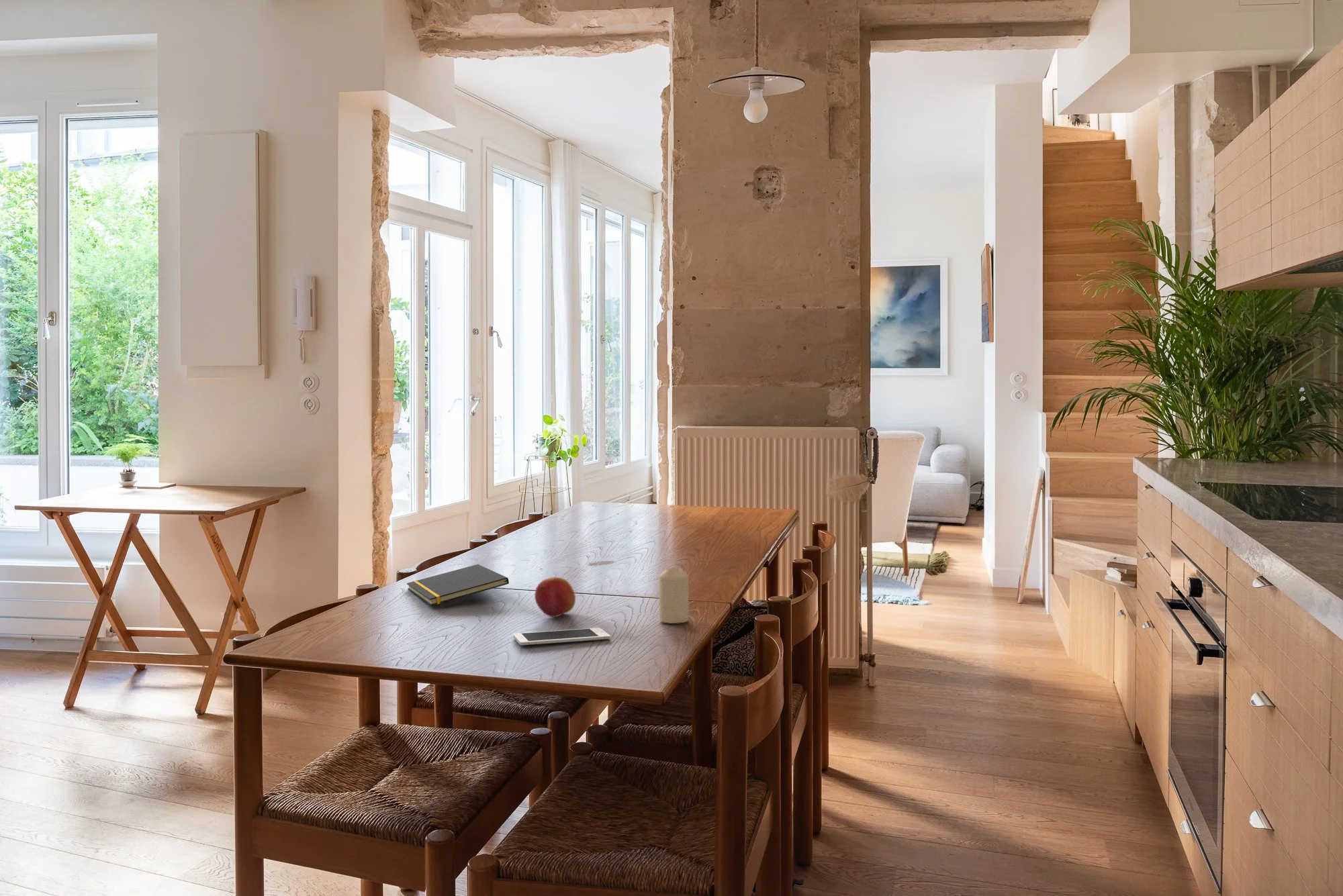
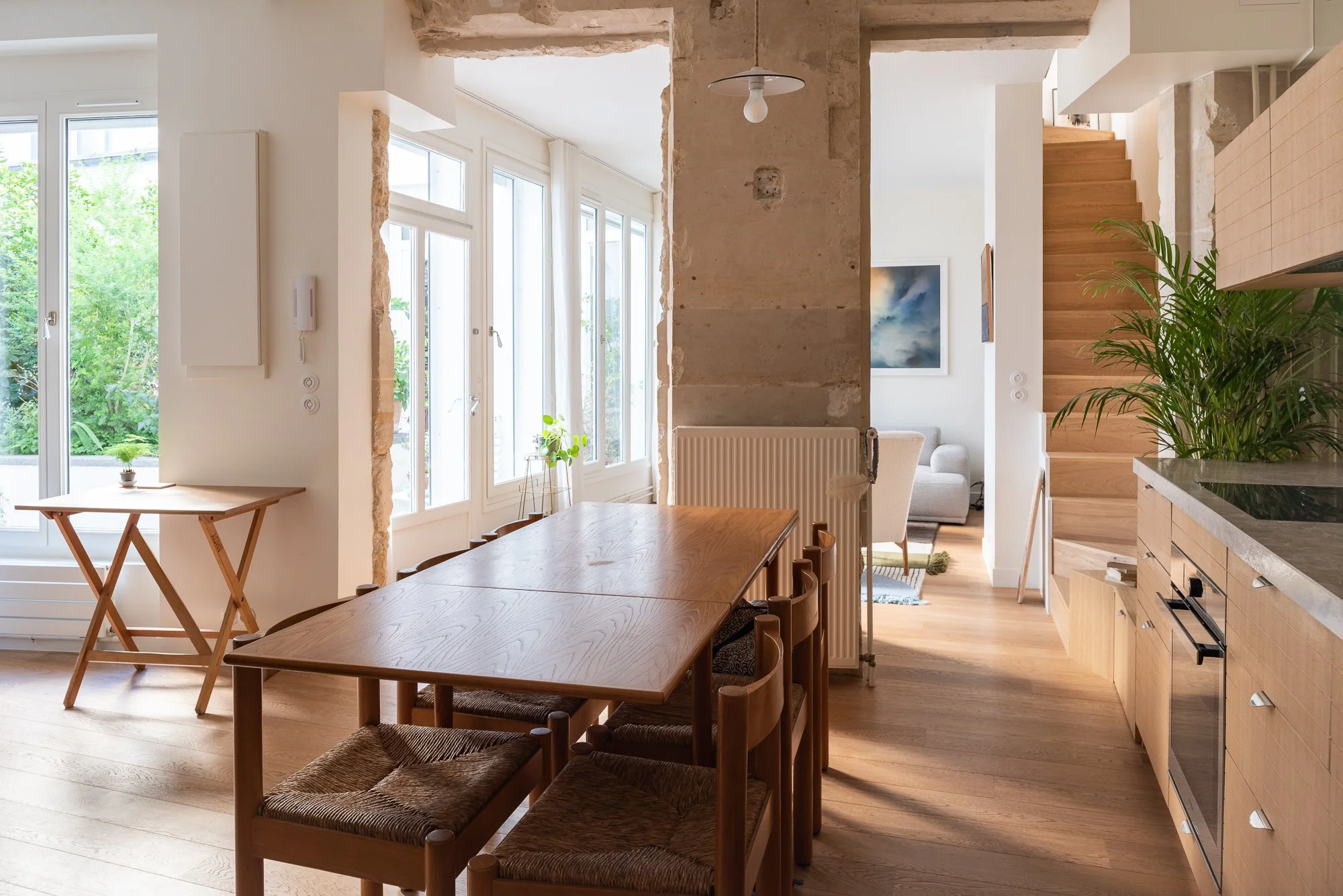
- candle (674, 594)
- notepad (456, 583)
- cell phone (561, 636)
- fruit (555, 596)
